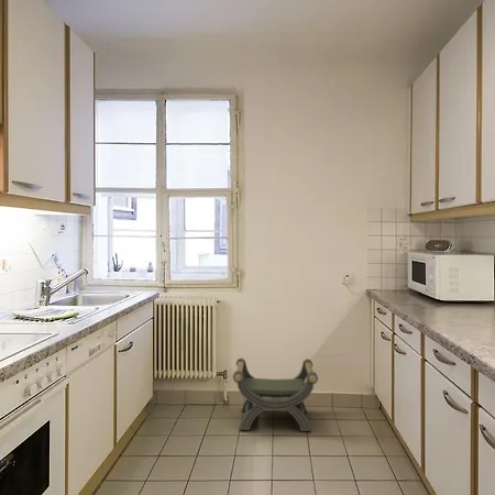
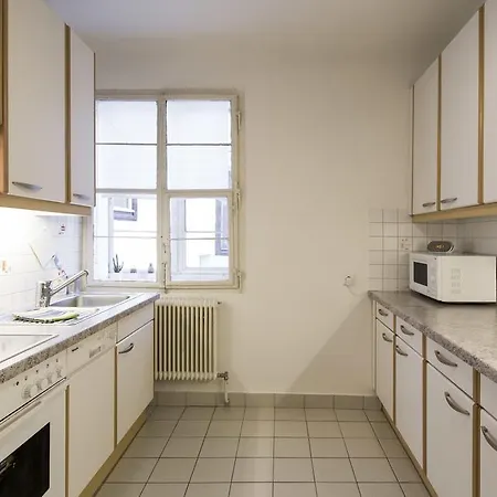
- stool (274, 392)
